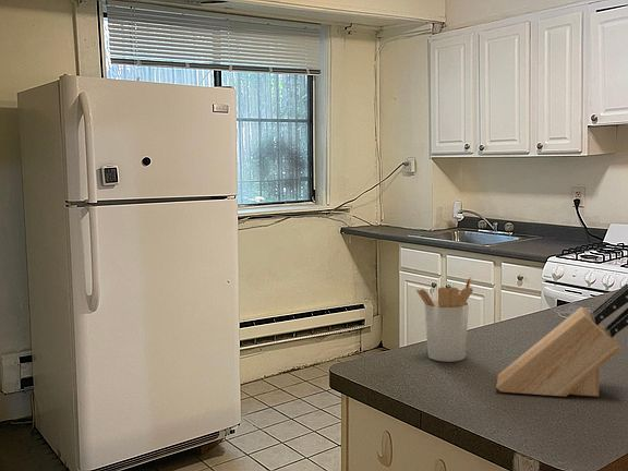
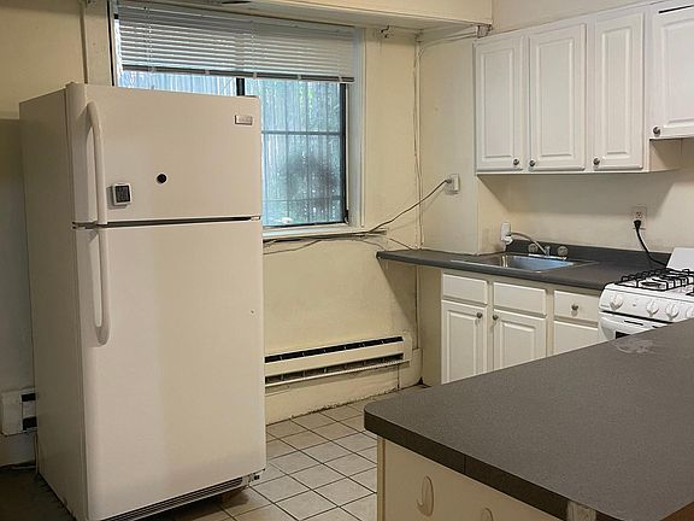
- utensil holder (449, 318)
- knife block (566, 337)
